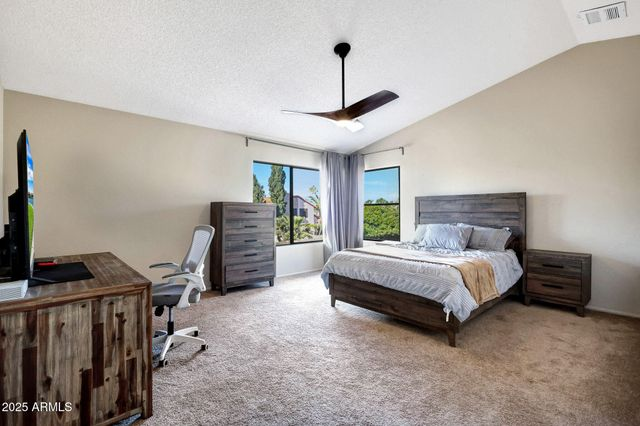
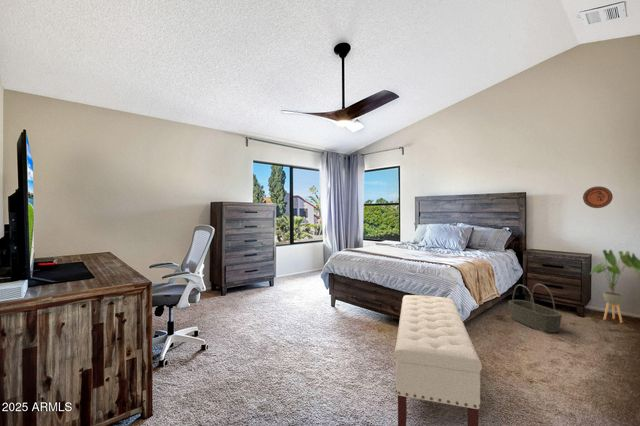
+ decorative plate (597, 197)
+ house plant (615, 284)
+ basket (533, 304)
+ bench (431, 351)
